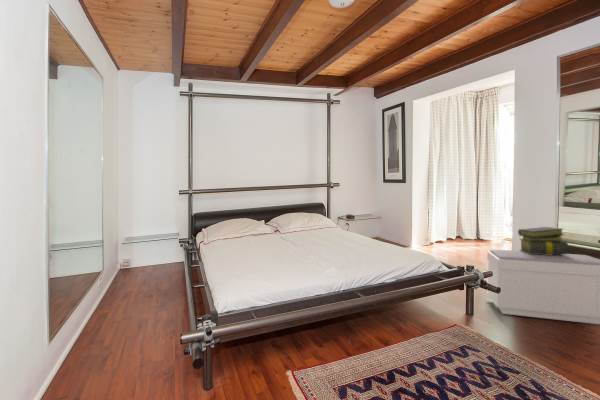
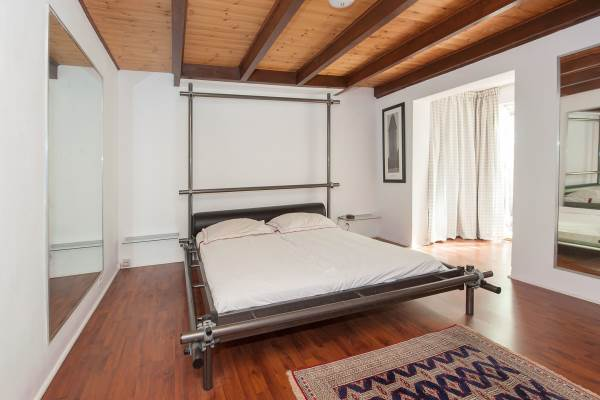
- stack of books (541, 240)
- bench (543, 283)
